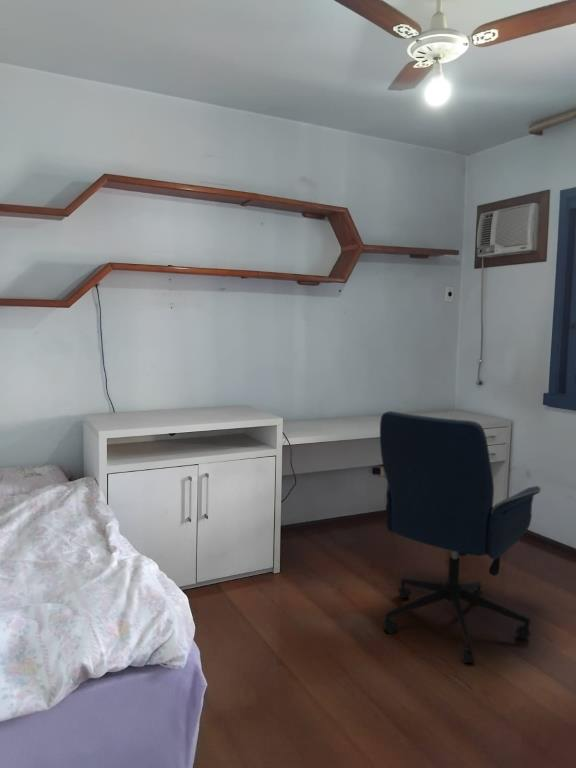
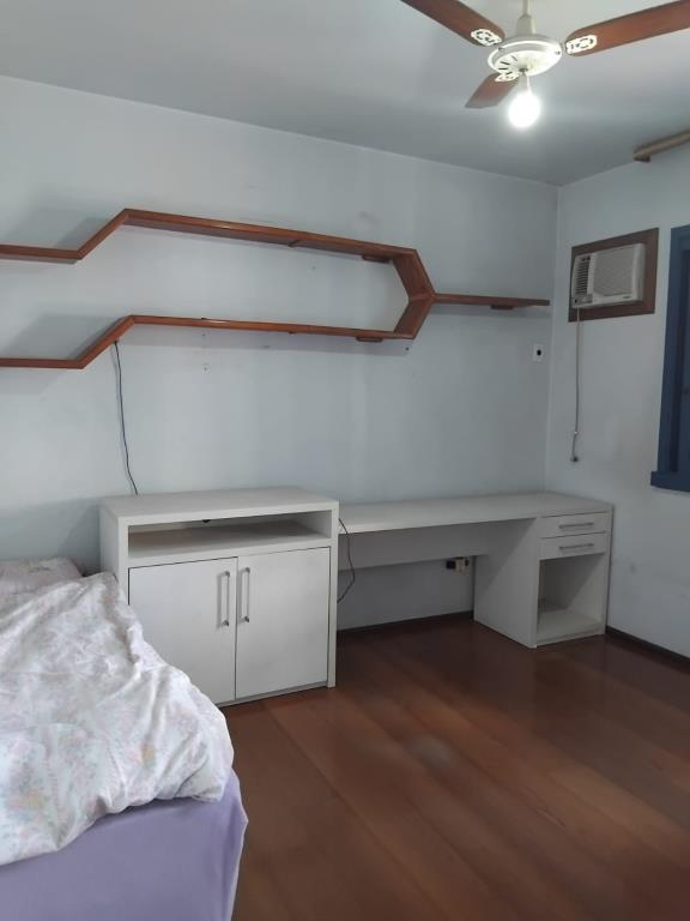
- office chair (454, 518)
